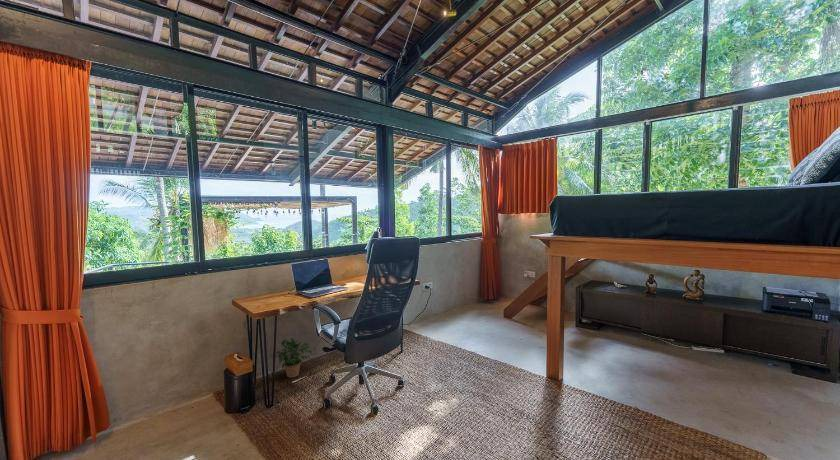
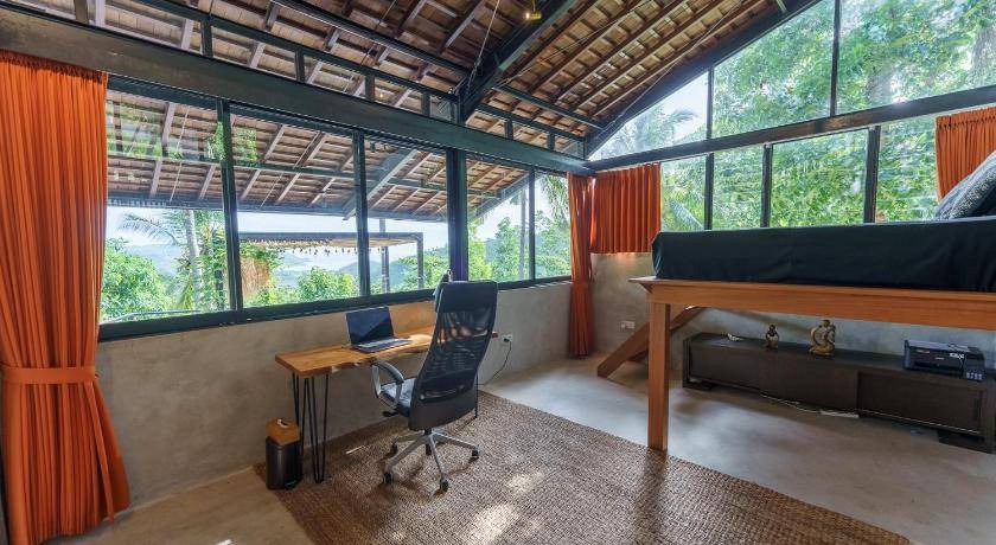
- potted plant (295, 354)
